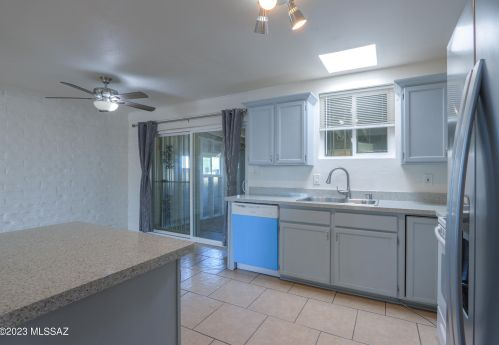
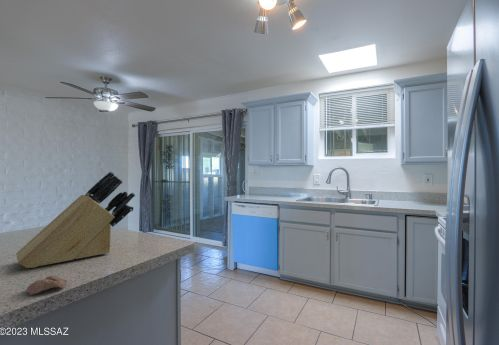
+ knife block (81, 213)
+ fruit (47, 282)
